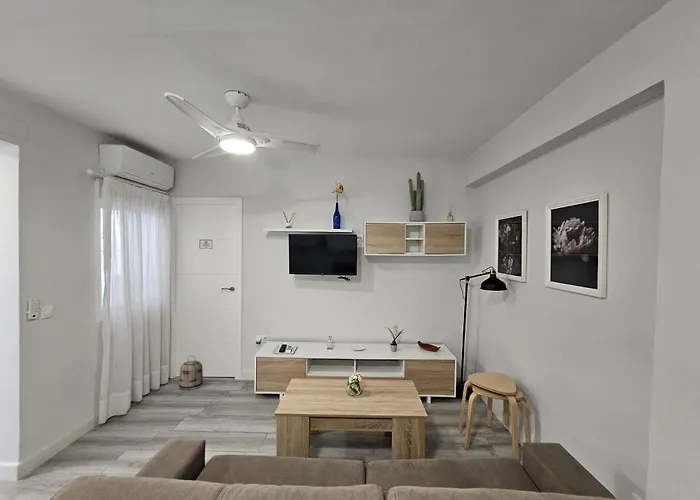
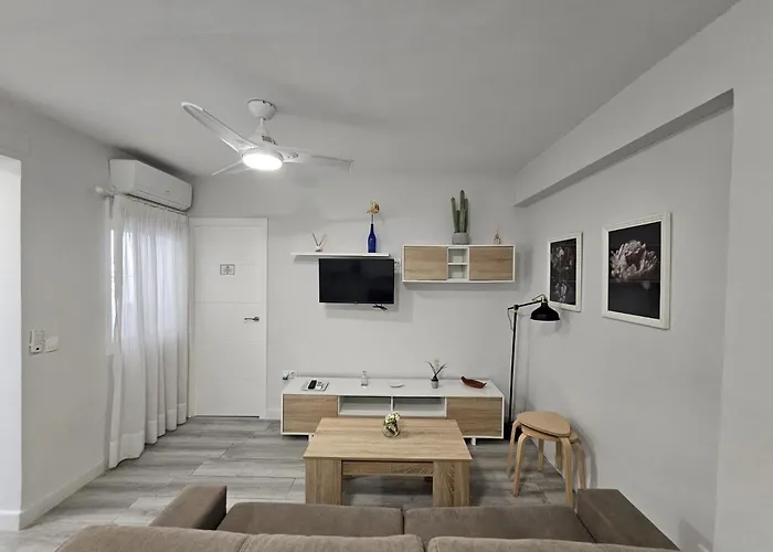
- basket (191, 370)
